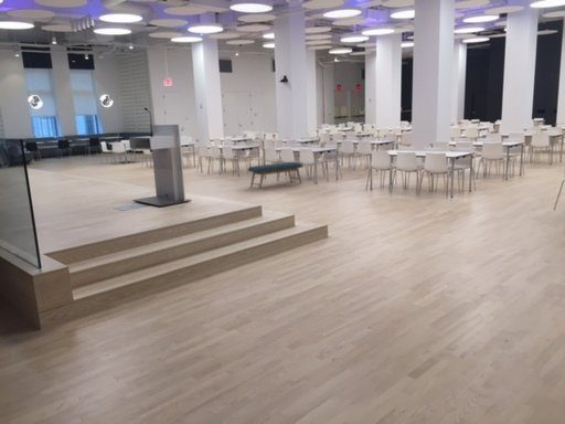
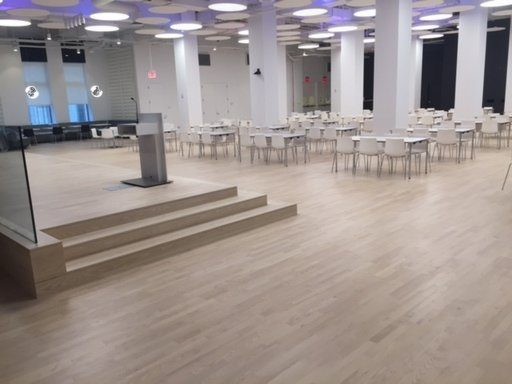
- bench (276, 172)
